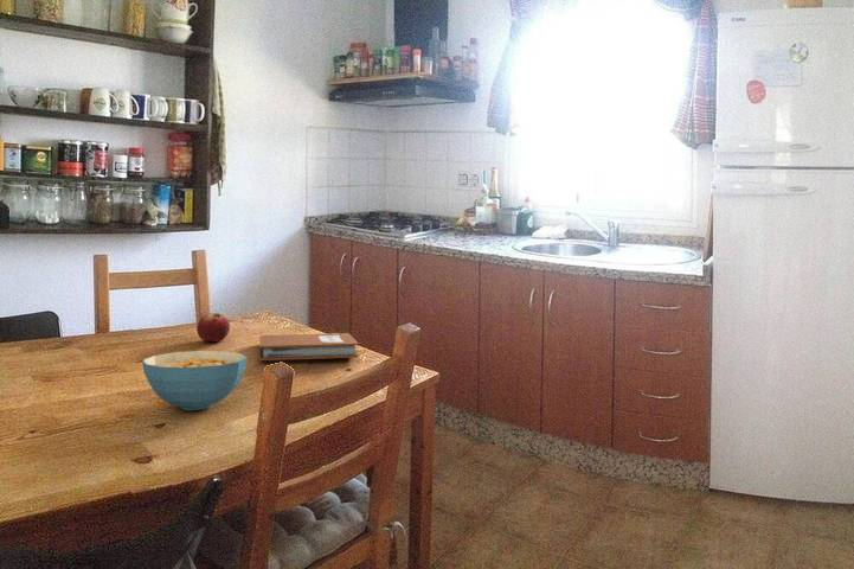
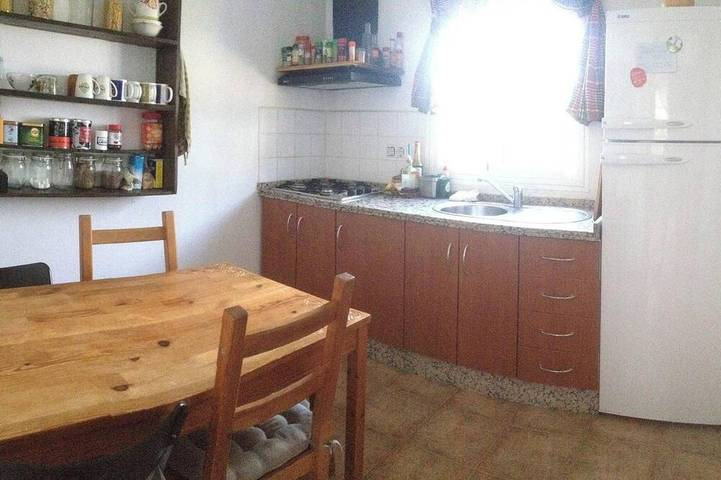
- fruit (213, 327)
- cereal bowl (195, 382)
- notebook (309, 345)
